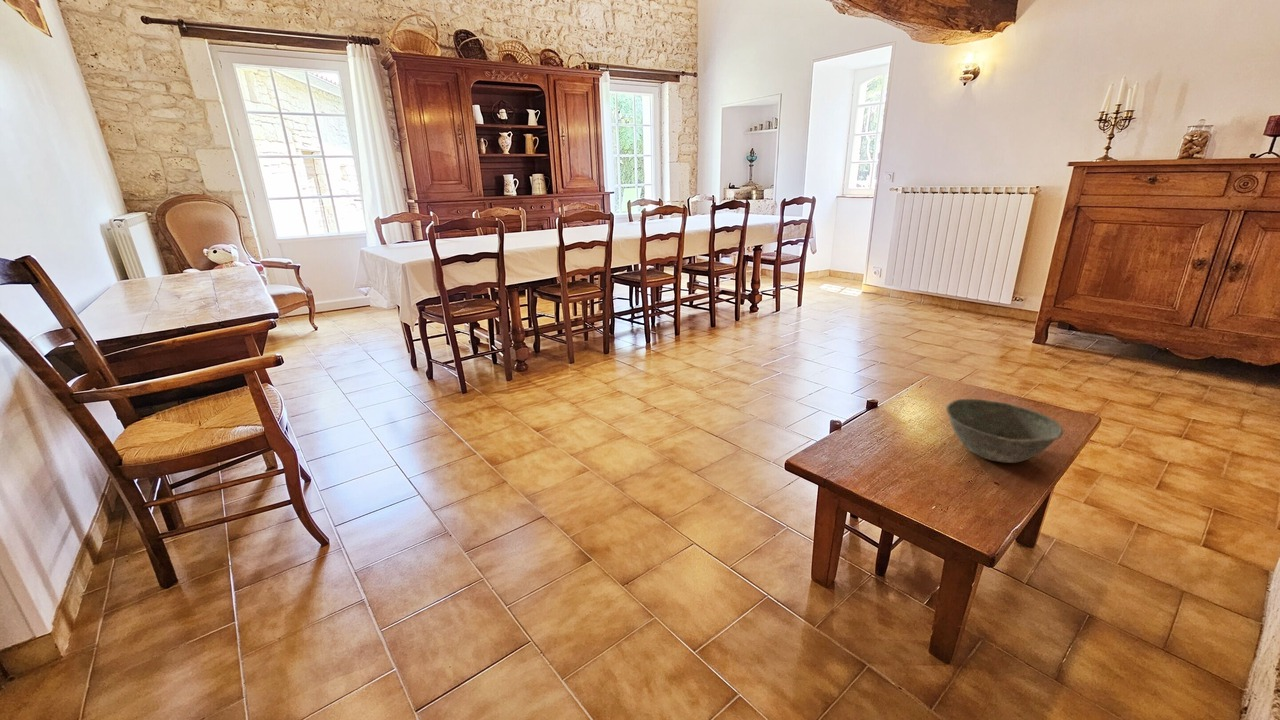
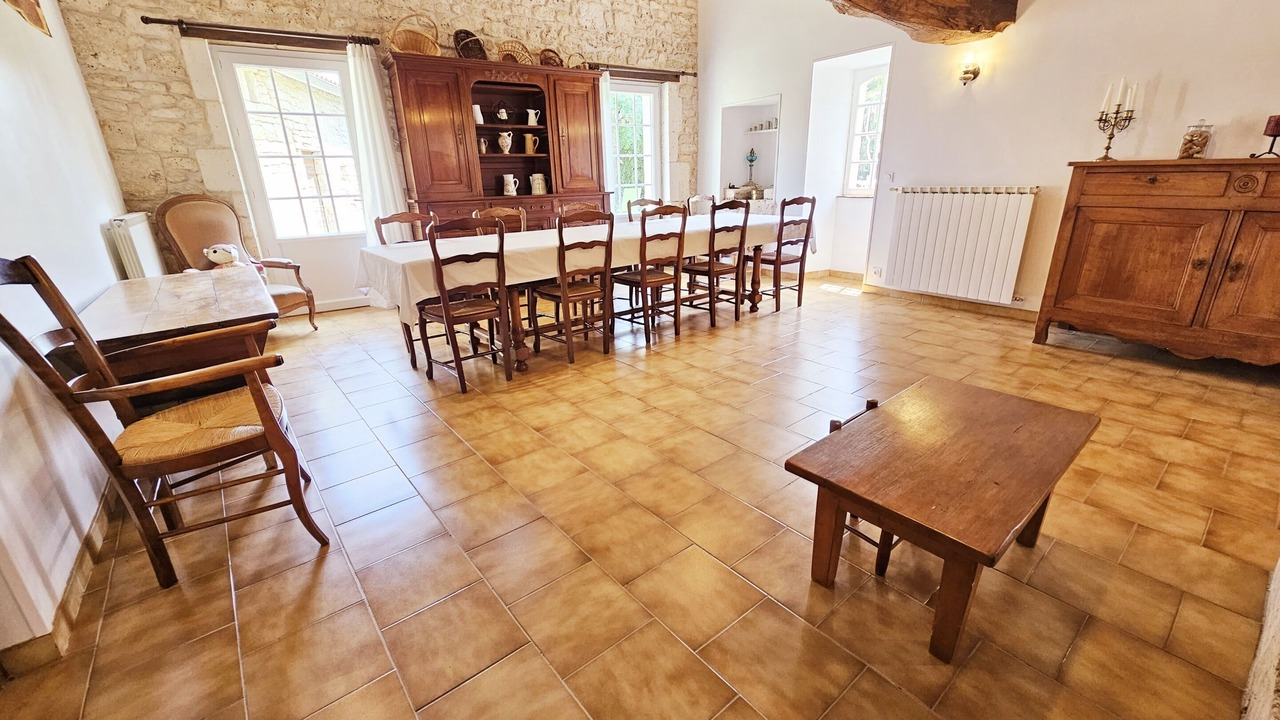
- bowl (997, 434)
